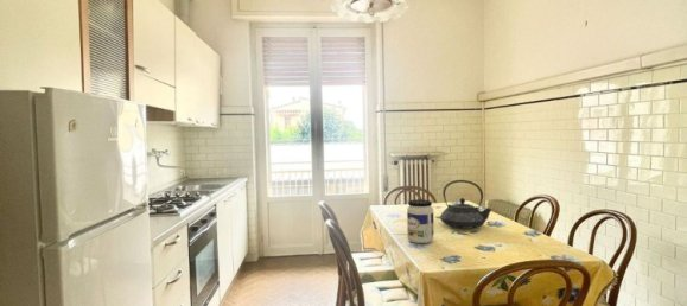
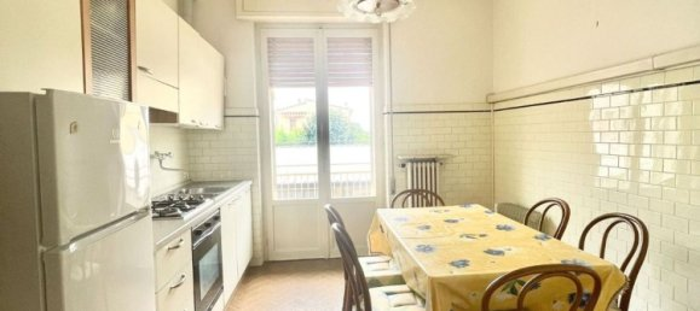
- teapot (465, 204)
- jar (420, 221)
